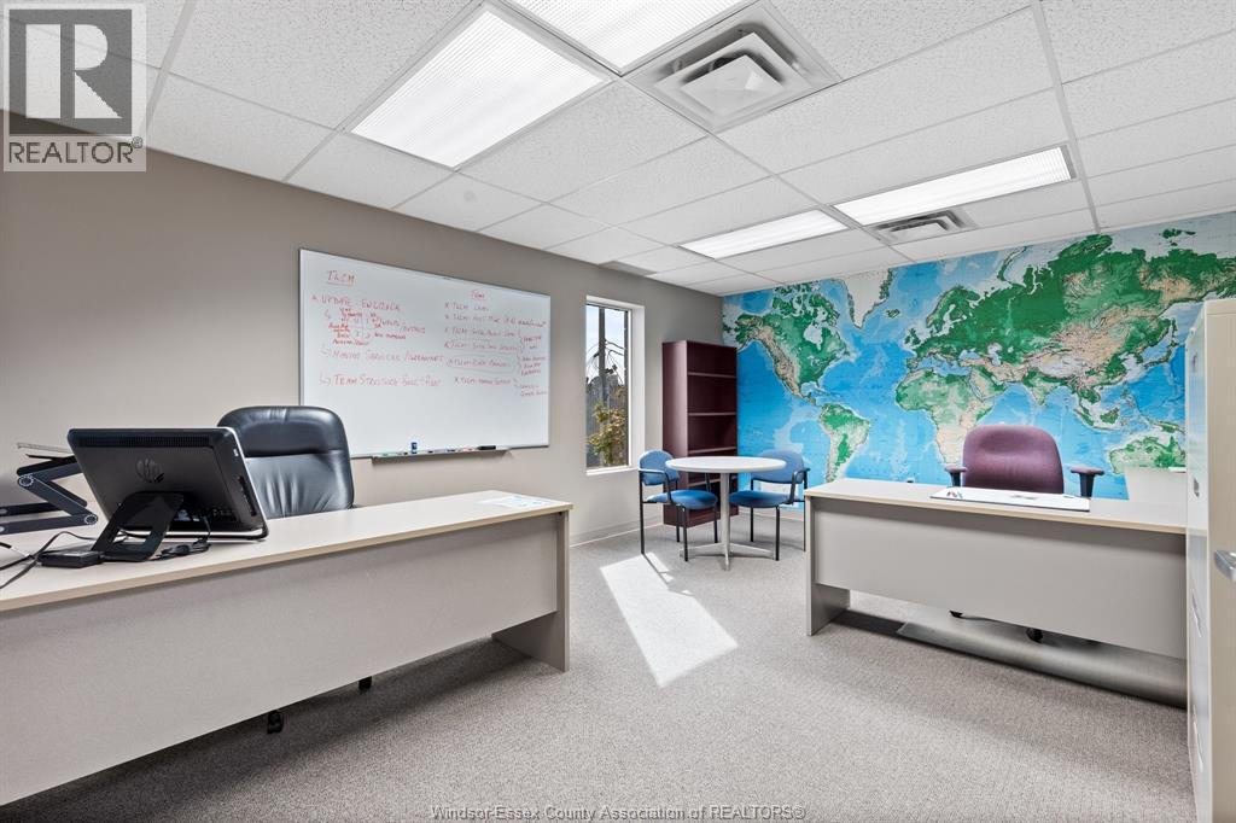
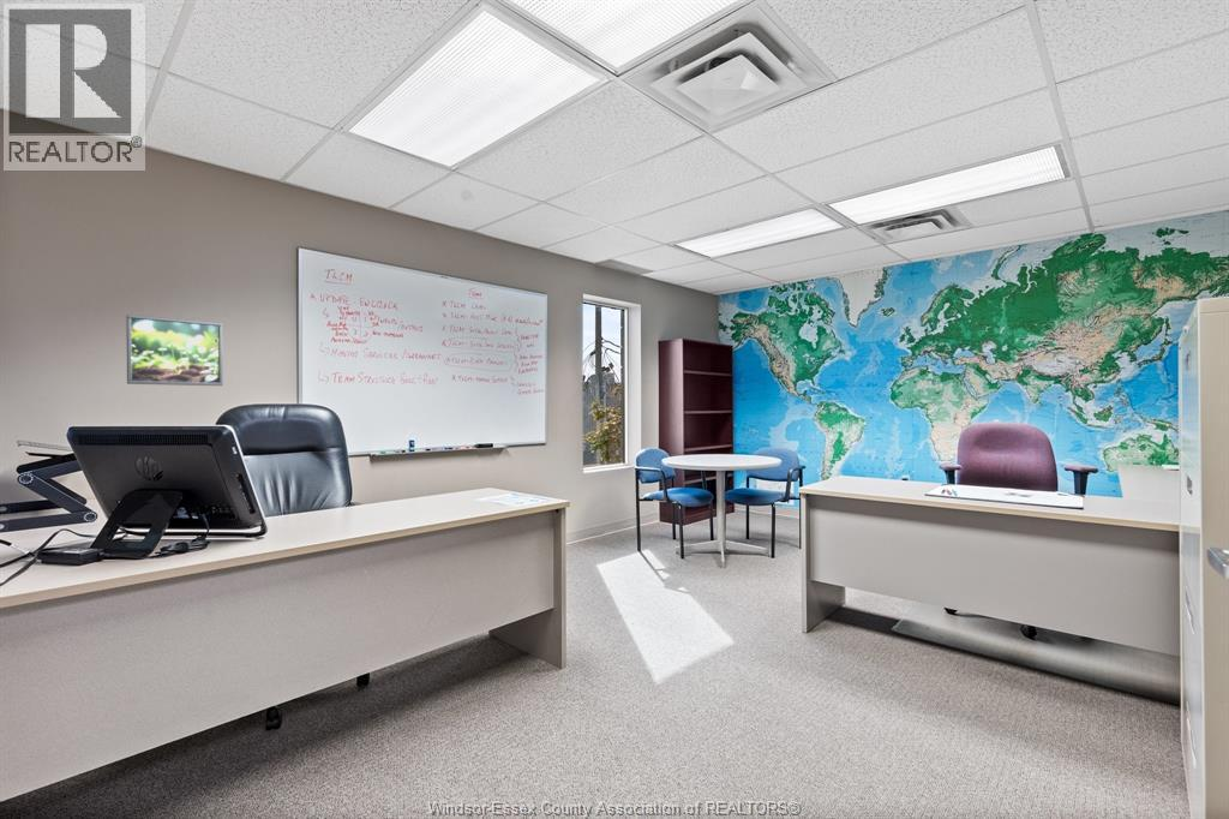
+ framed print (176, 352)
